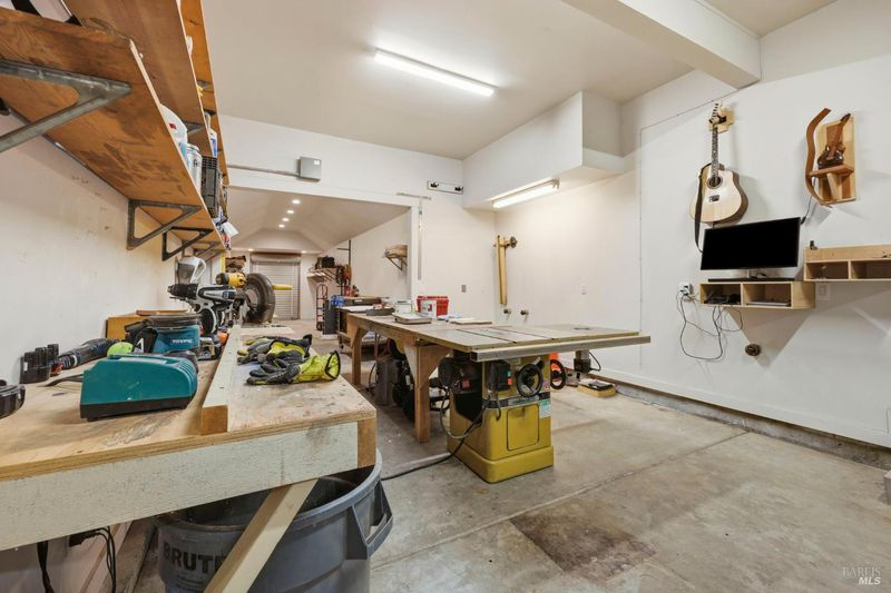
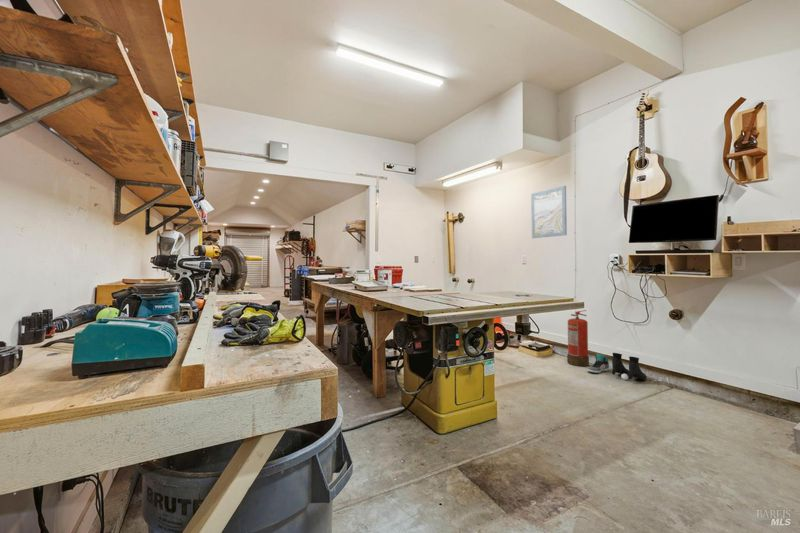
+ fire extinguisher (577, 336)
+ boots (629, 365)
+ wall art (548, 213)
+ sneaker (598, 362)
